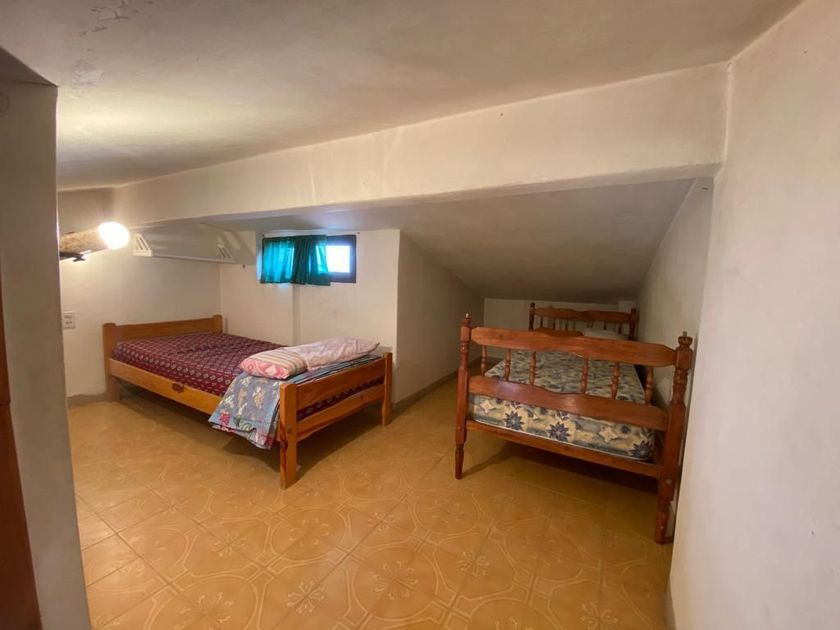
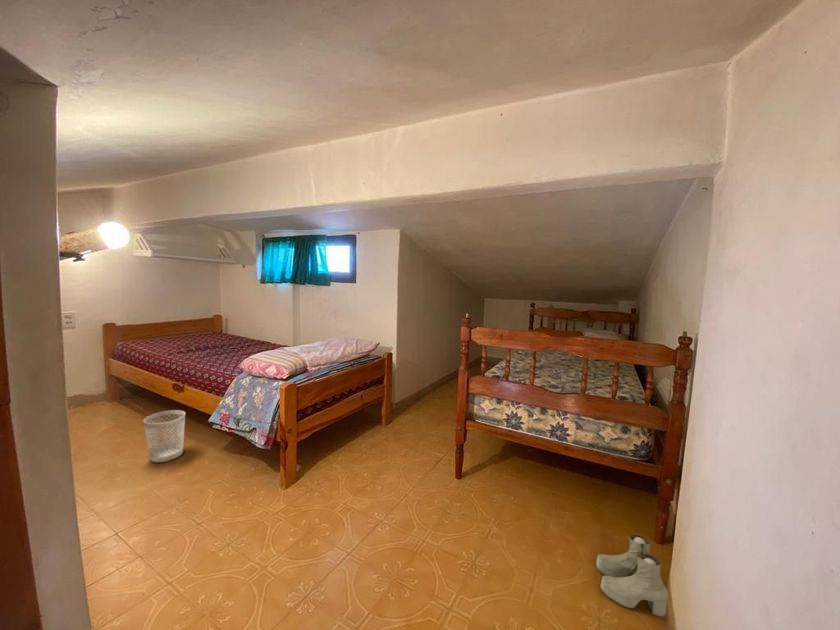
+ wastebasket (165, 436)
+ boots (630, 567)
